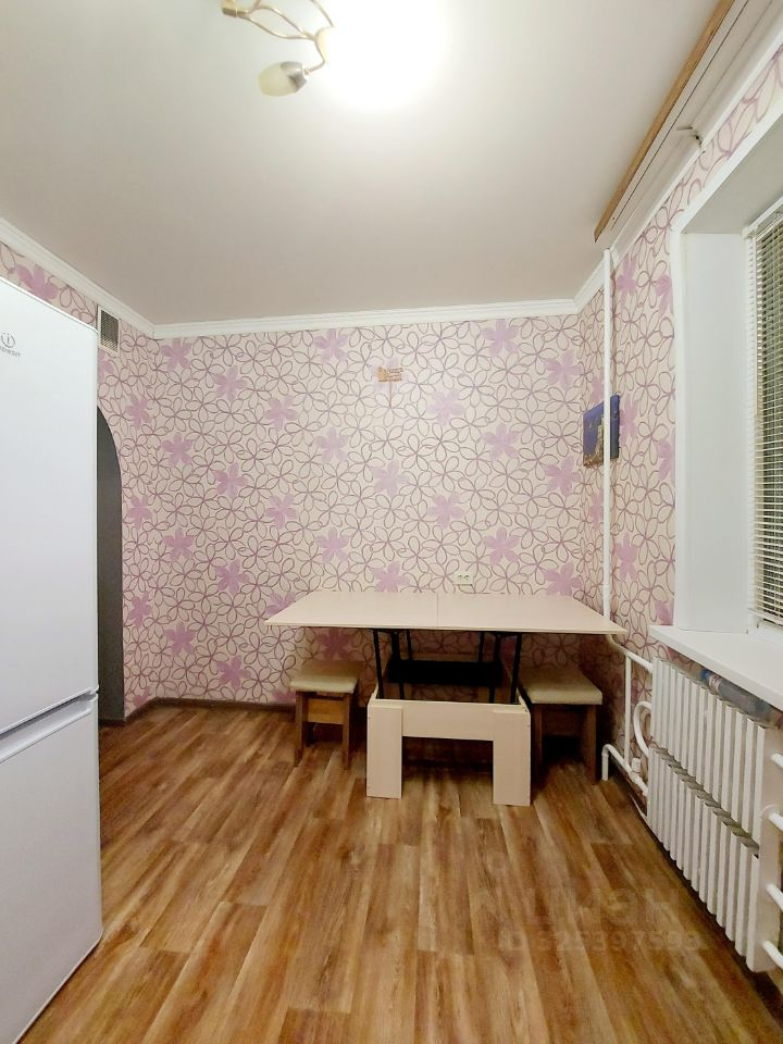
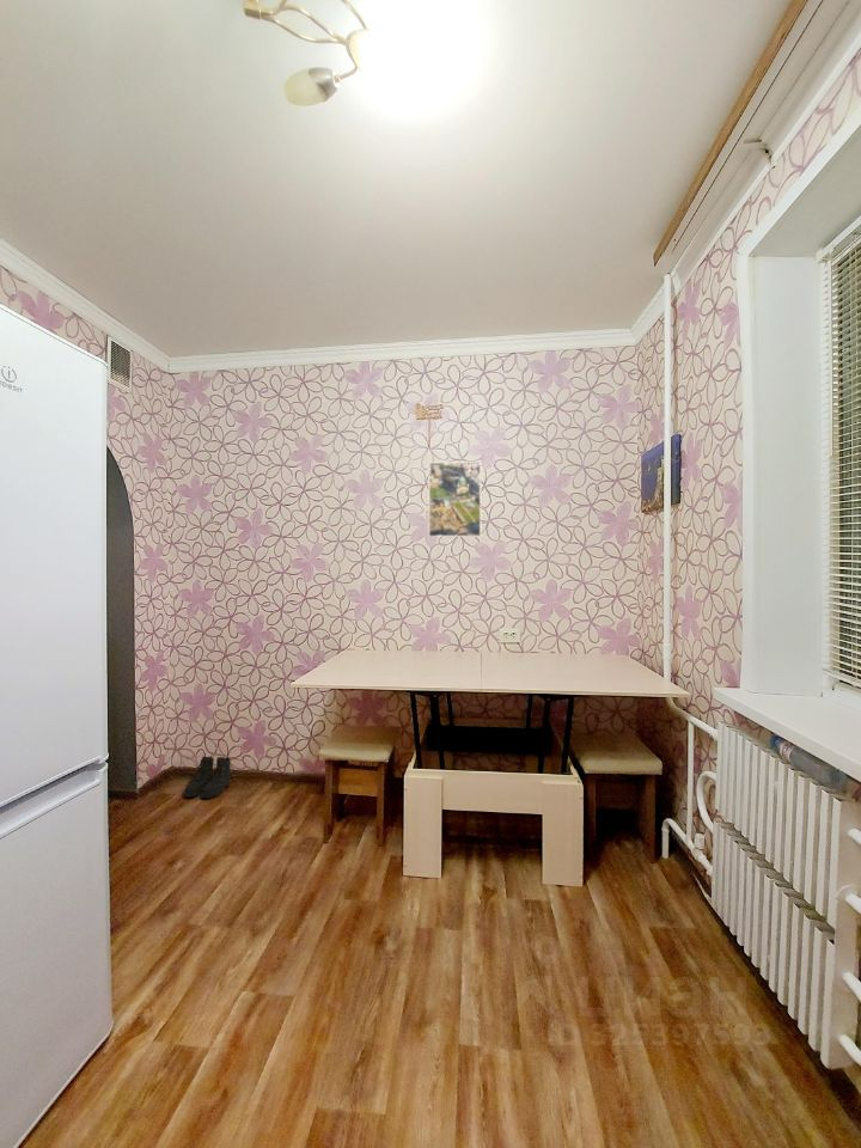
+ boots (208, 774)
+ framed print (454, 499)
